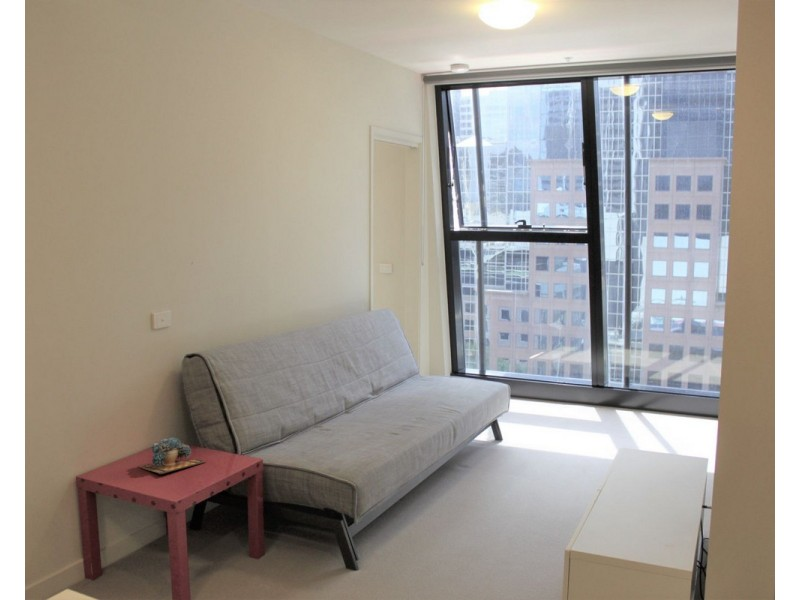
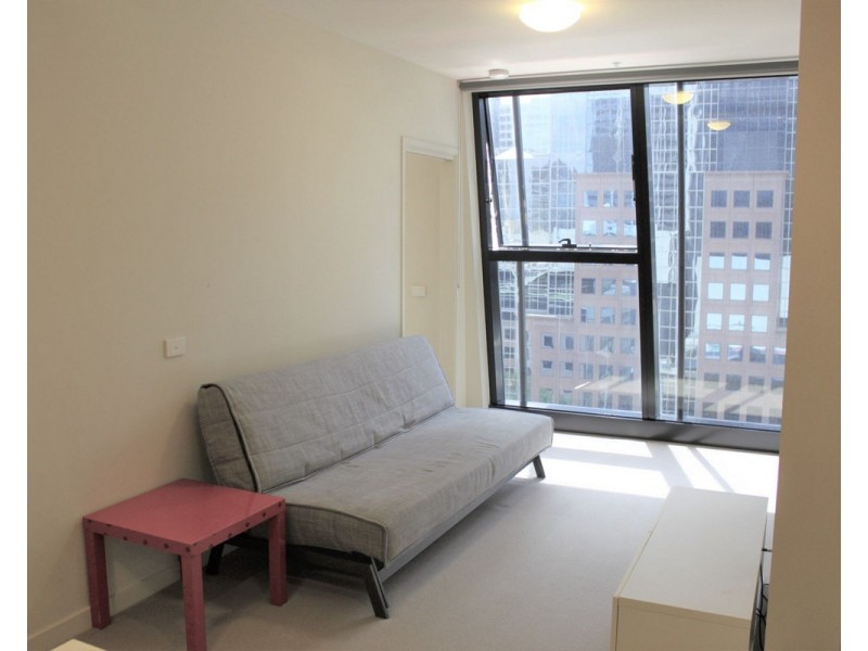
- succulent plant (172, 451)
